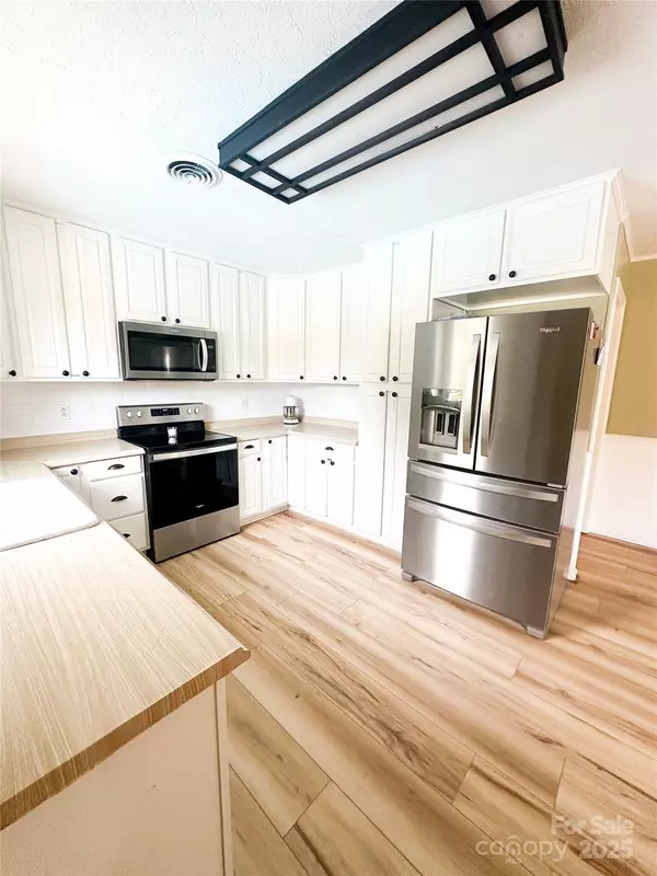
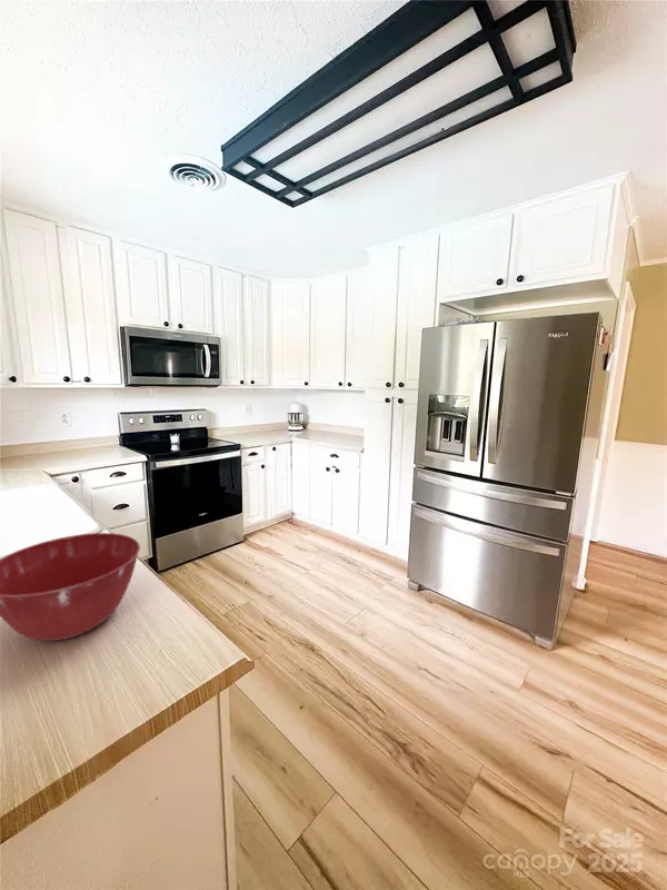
+ mixing bowl (70, 590)
